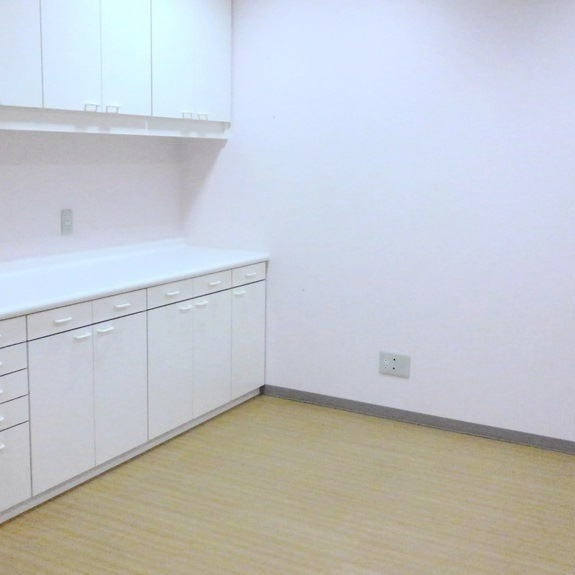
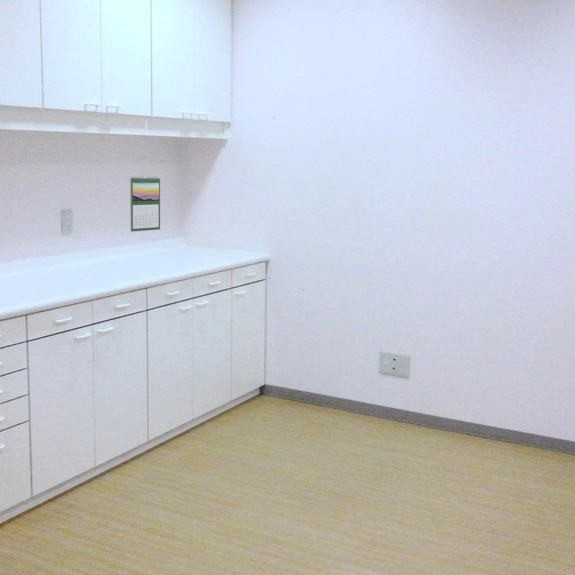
+ calendar (145, 203)
